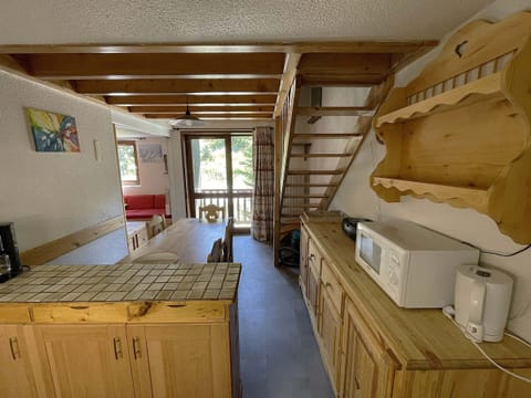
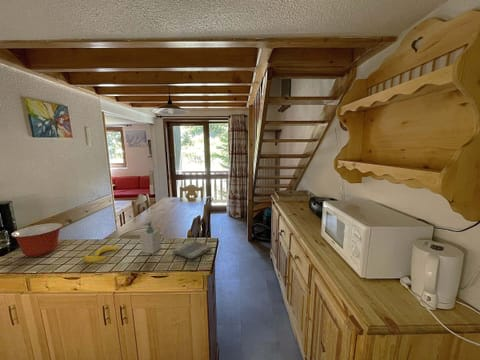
+ soap bottle (150, 236)
+ dish towel (192, 248)
+ mixing bowl (39, 240)
+ banana (101, 252)
